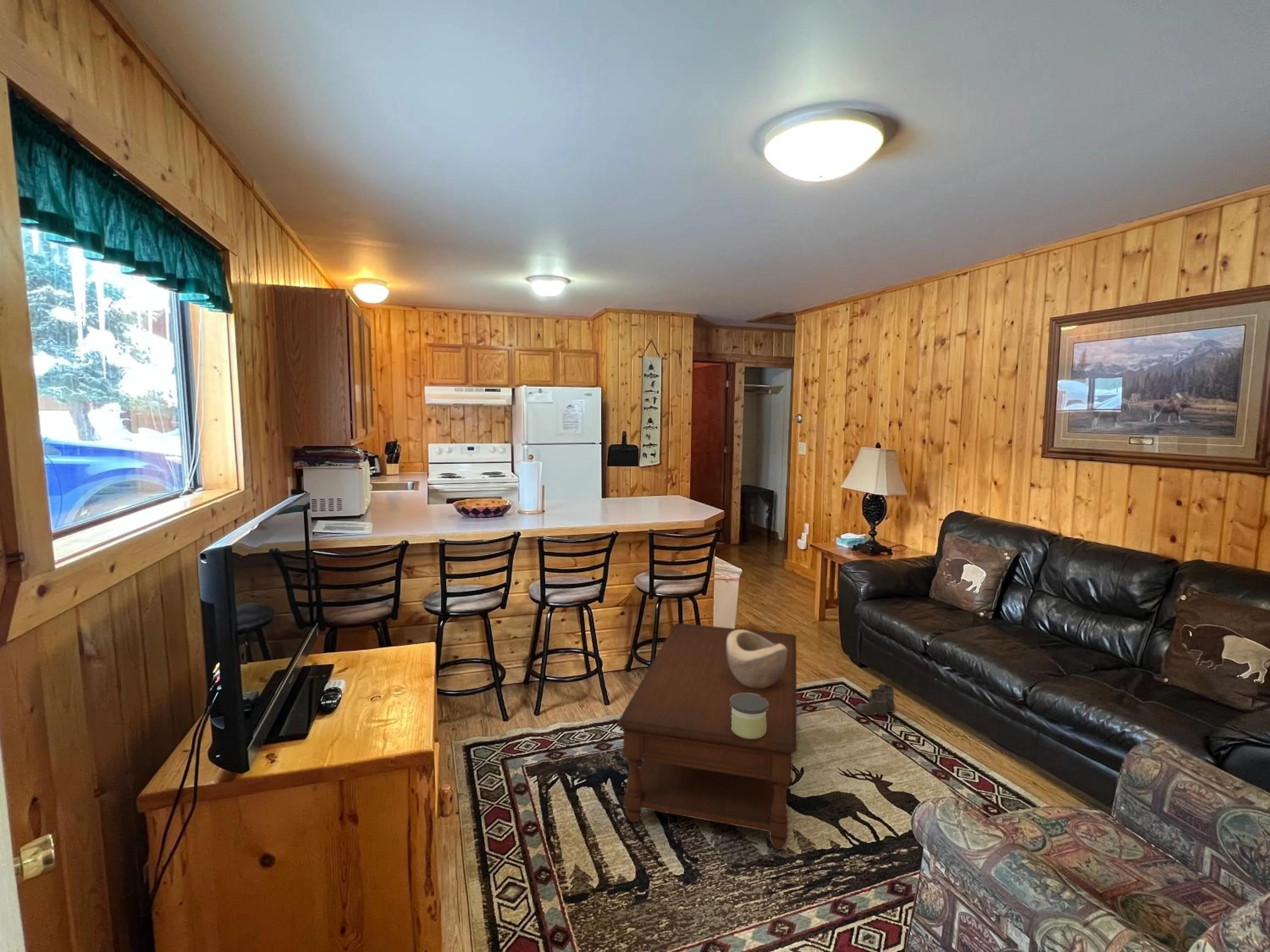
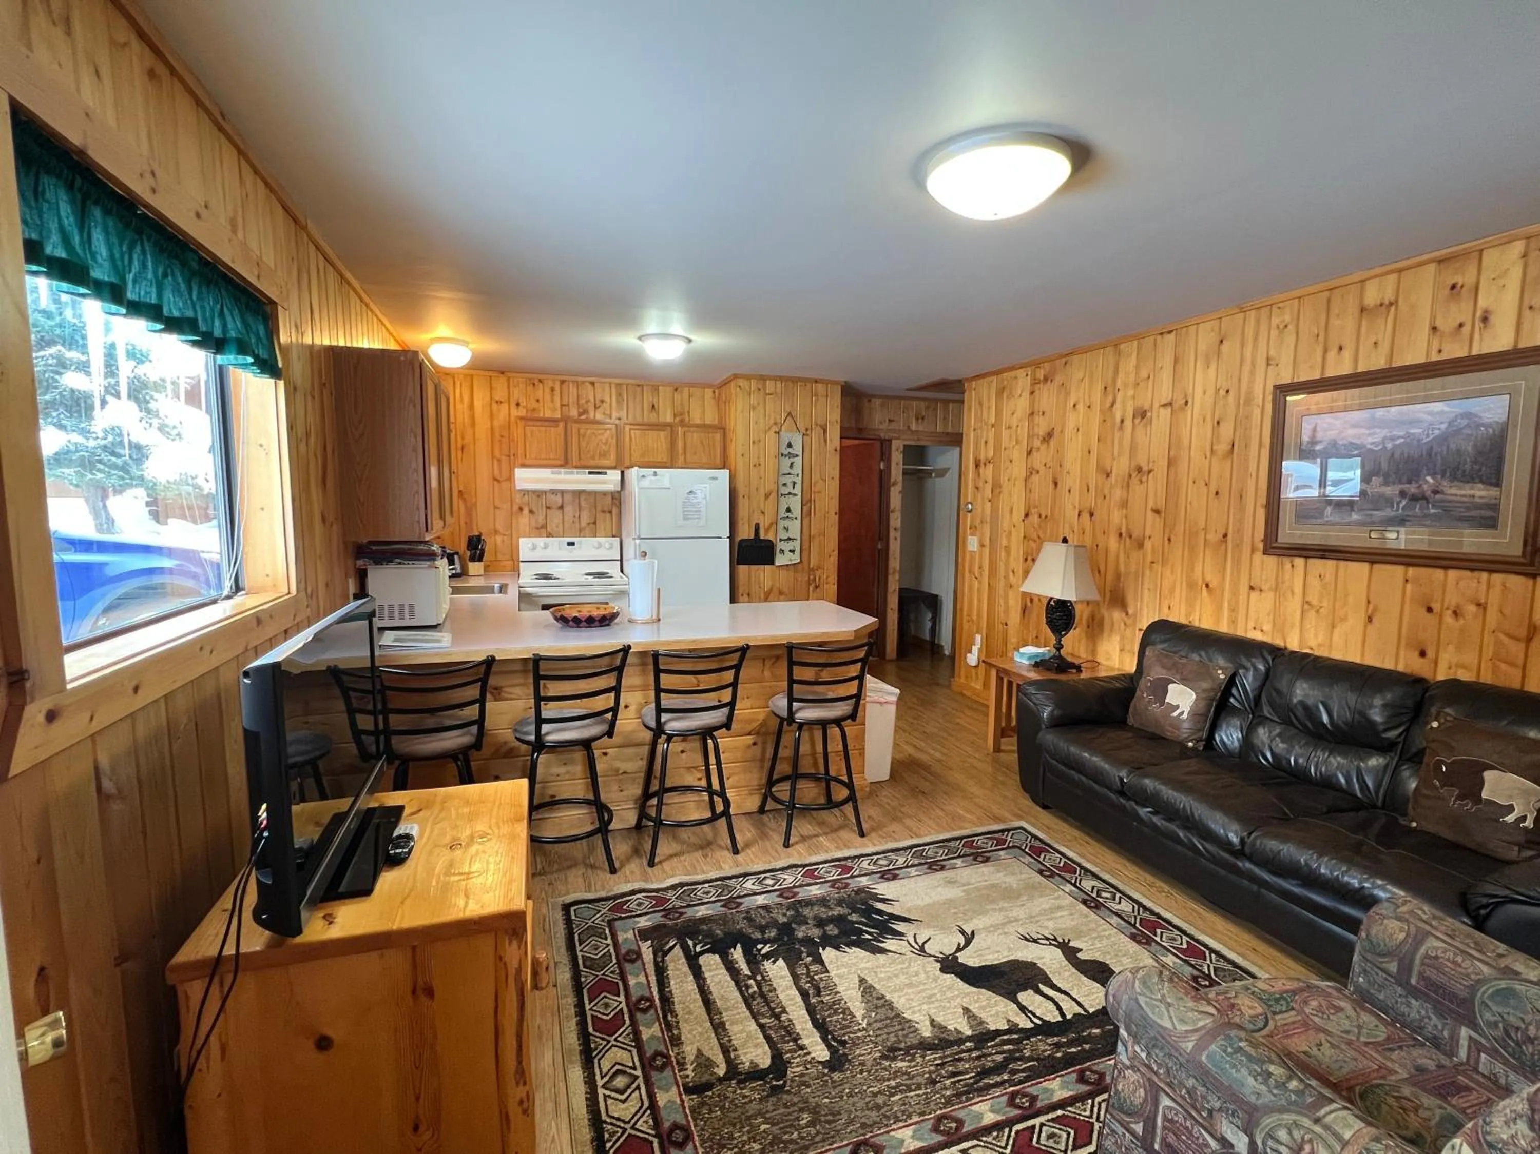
- coffee table (721, 714)
- candle (748, 715)
- boots (877, 697)
- decorative bowl (756, 659)
